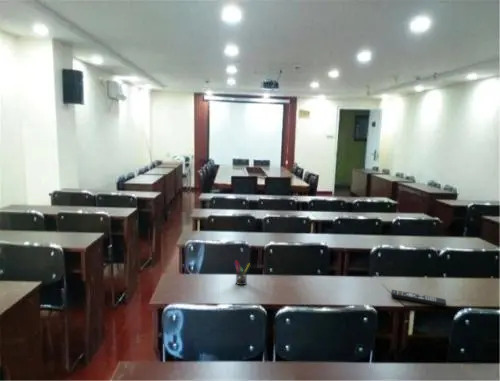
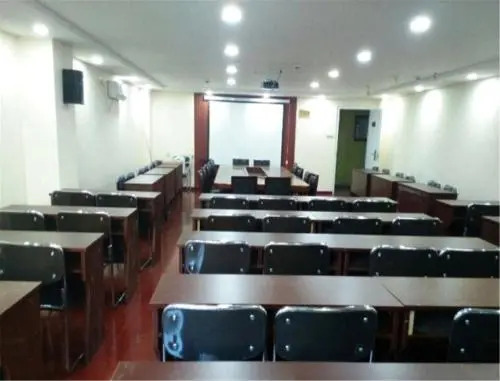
- remote control (417, 298)
- pen holder (240, 272)
